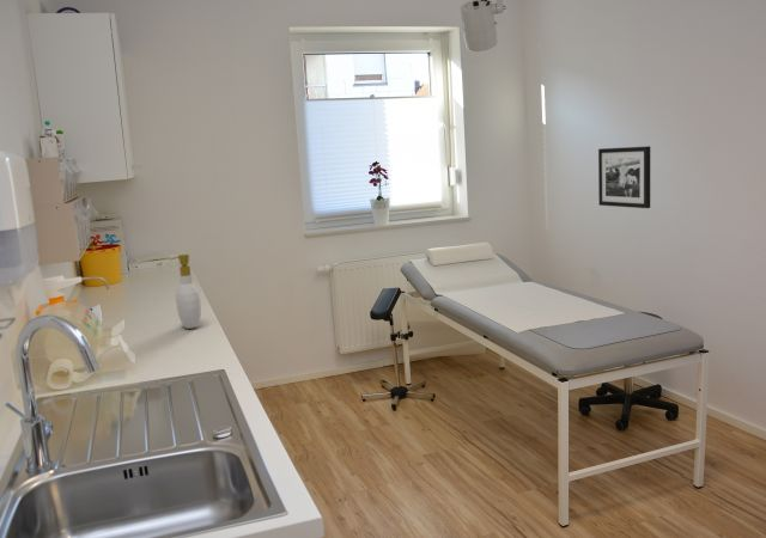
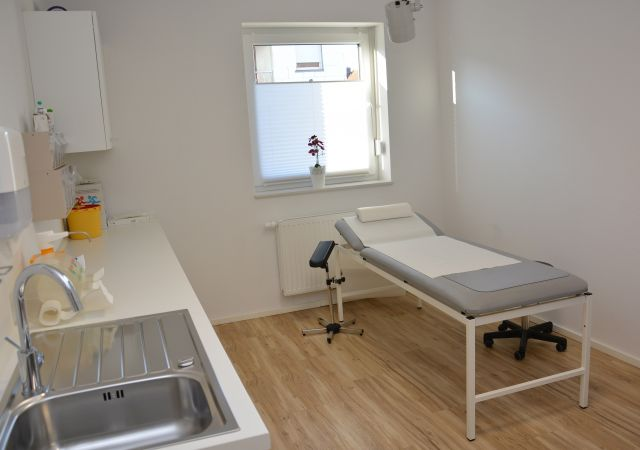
- picture frame (622, 177)
- soap bottle (186, 291)
